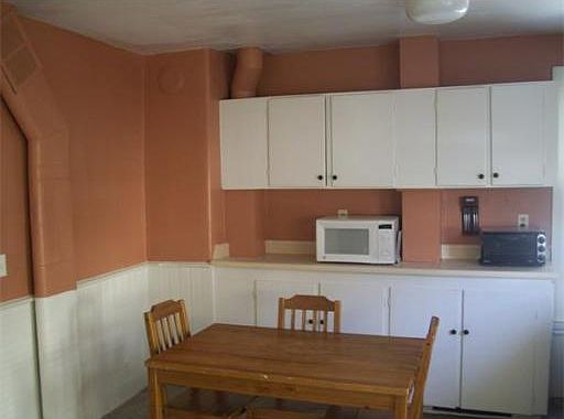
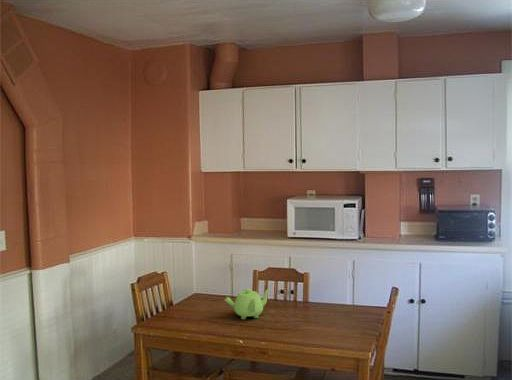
+ teapot (248, 302)
